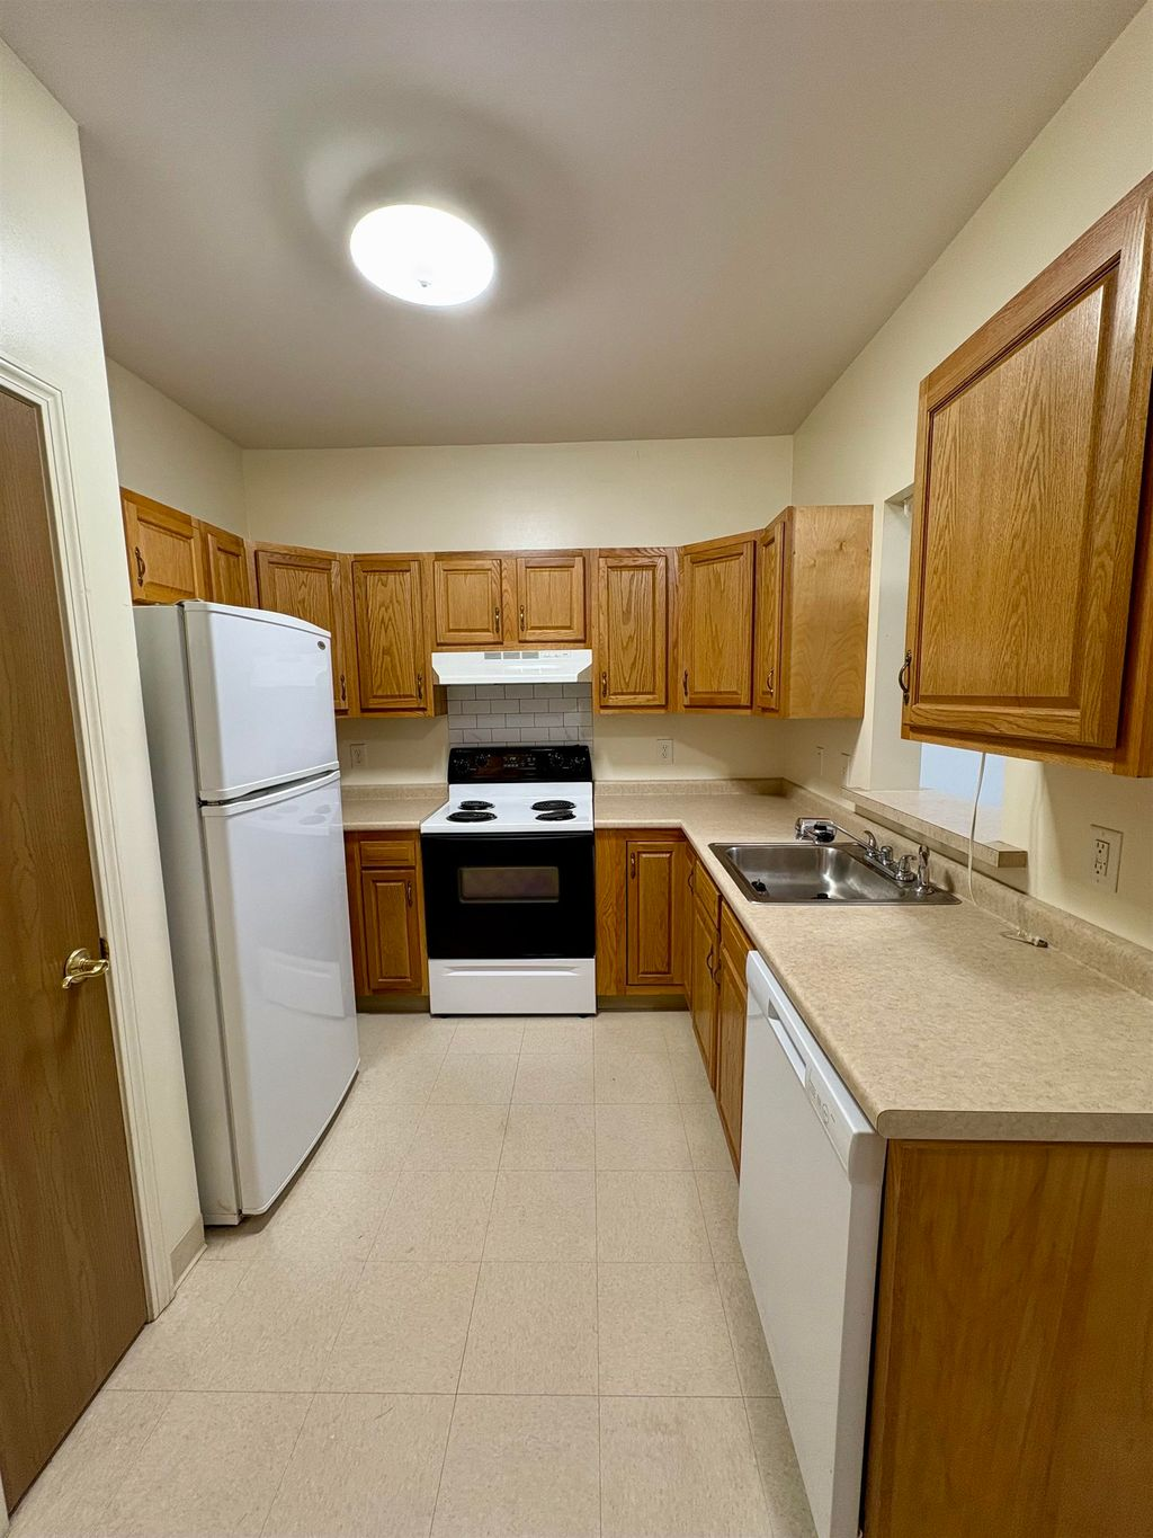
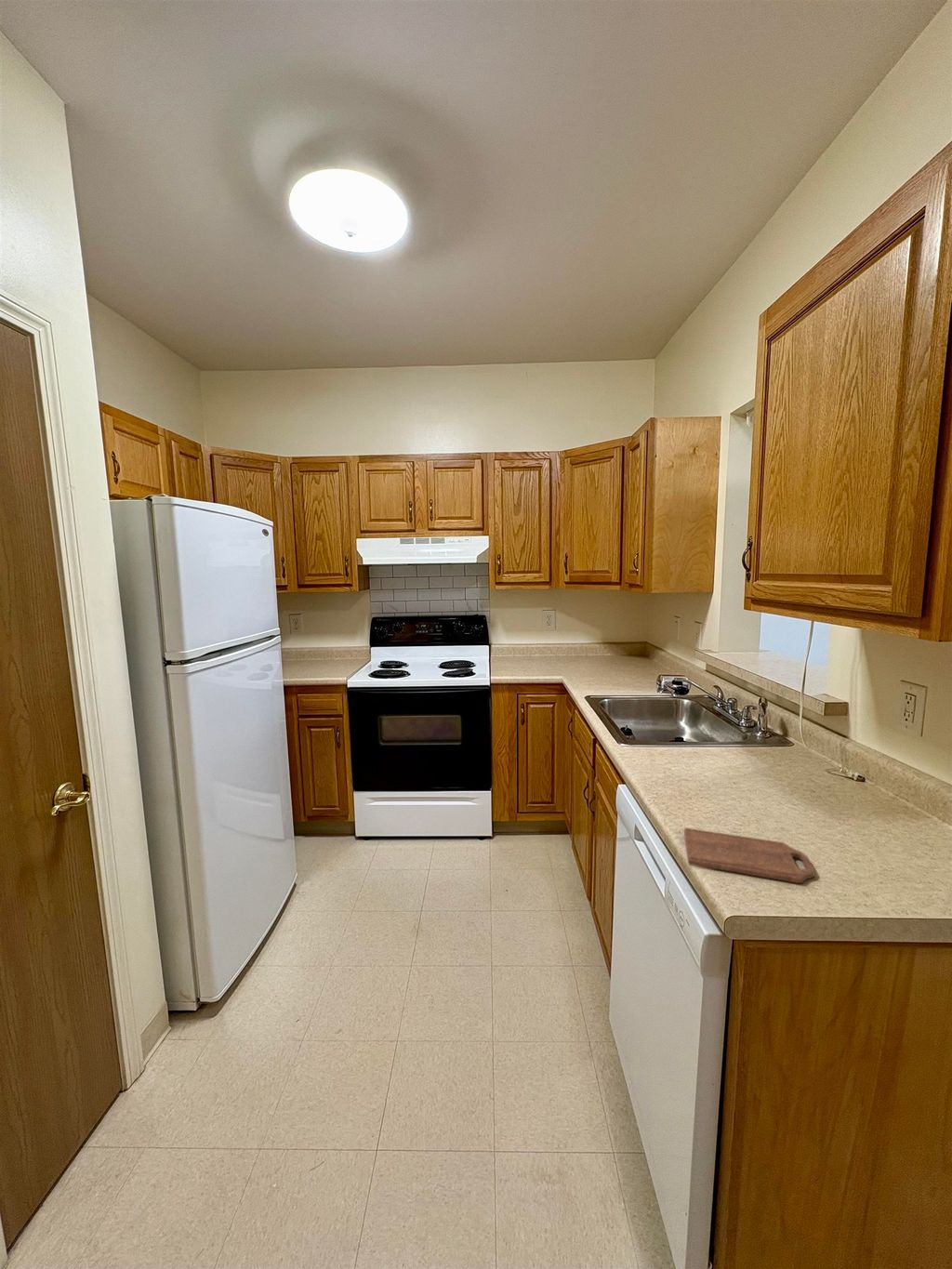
+ cutting board (746, 854)
